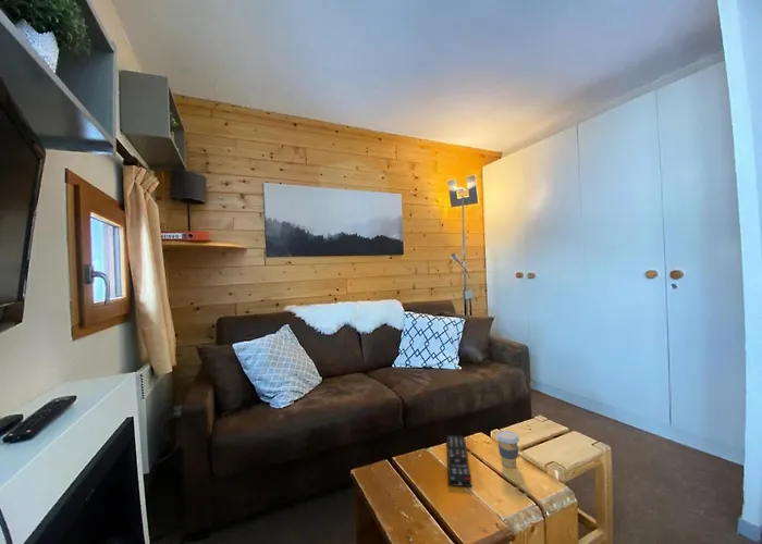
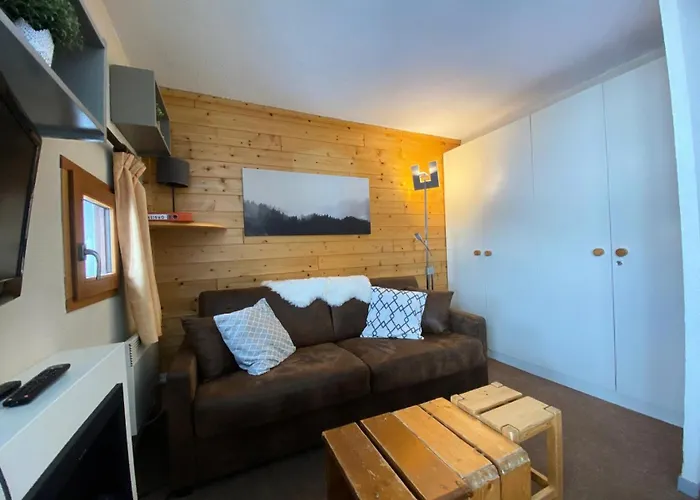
- coffee cup (507, 448)
- remote control (457, 457)
